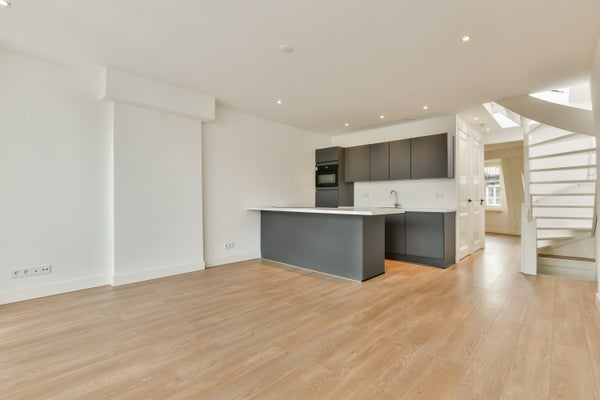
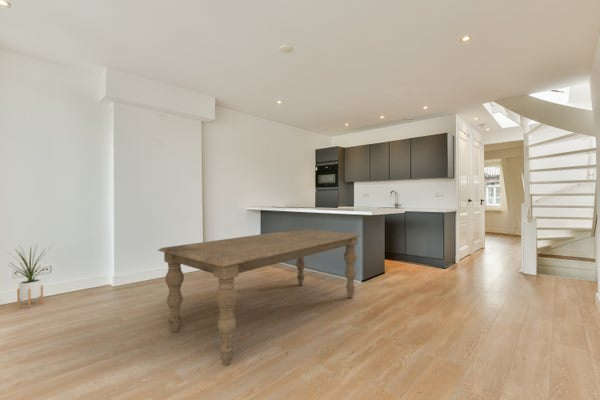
+ dining table (272, 264)
+ house plant (31, 273)
